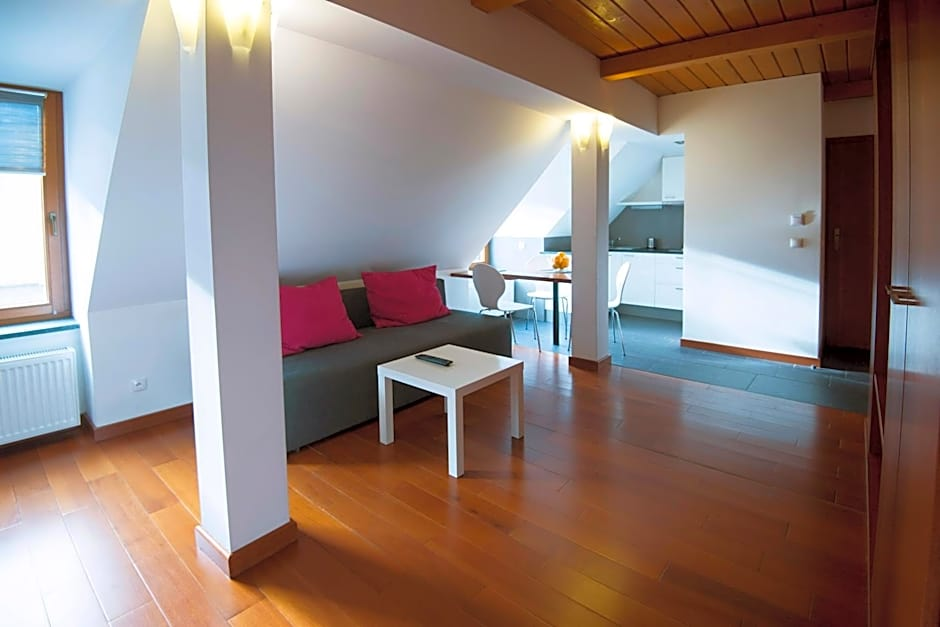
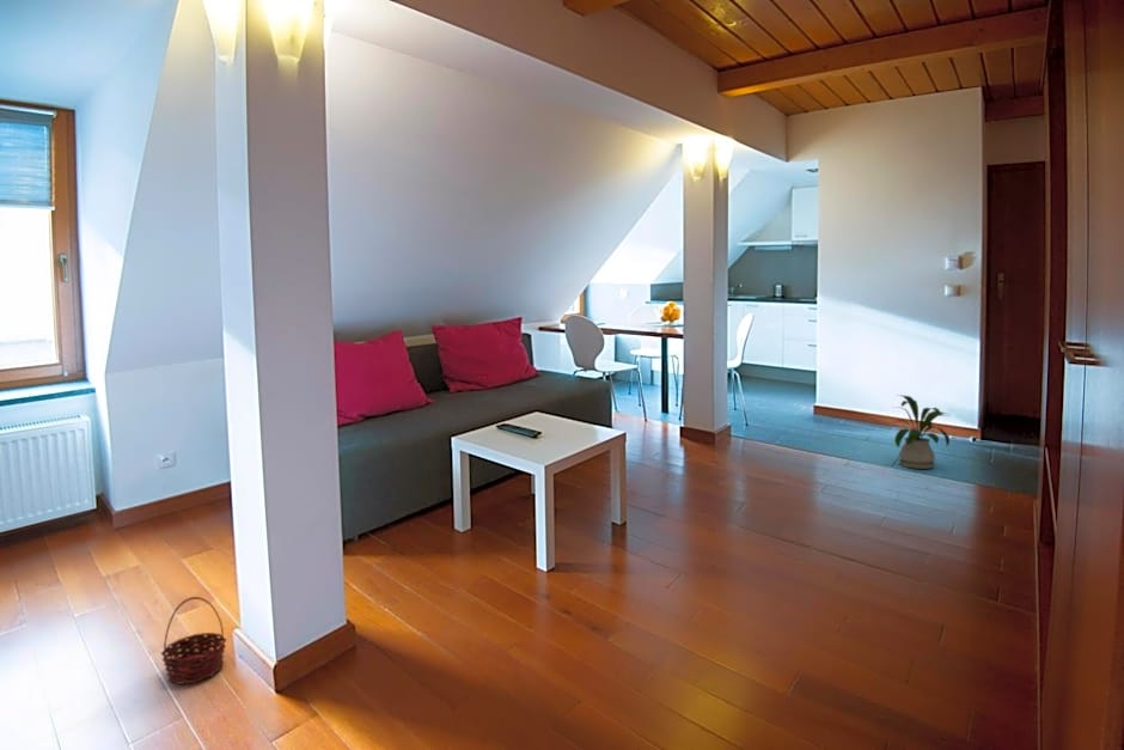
+ basket (194, 634)
+ house plant (926, 429)
